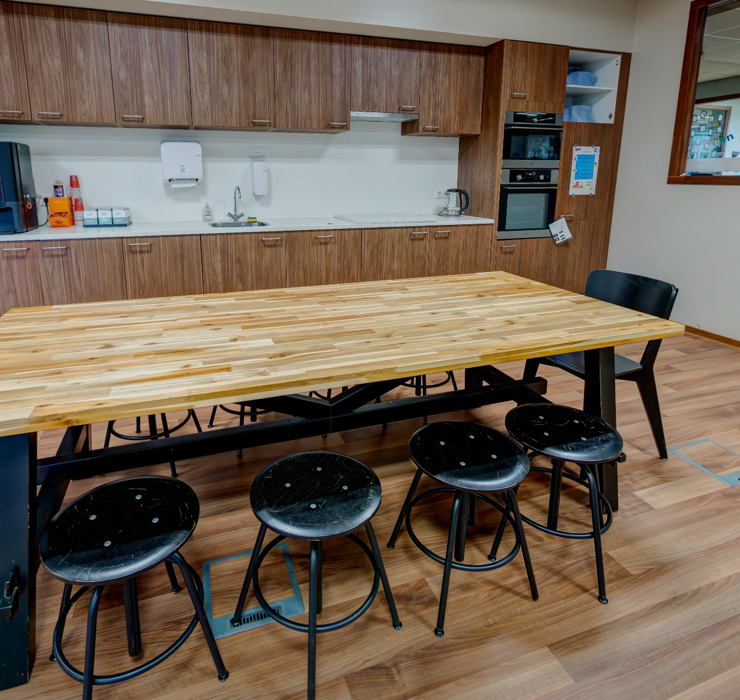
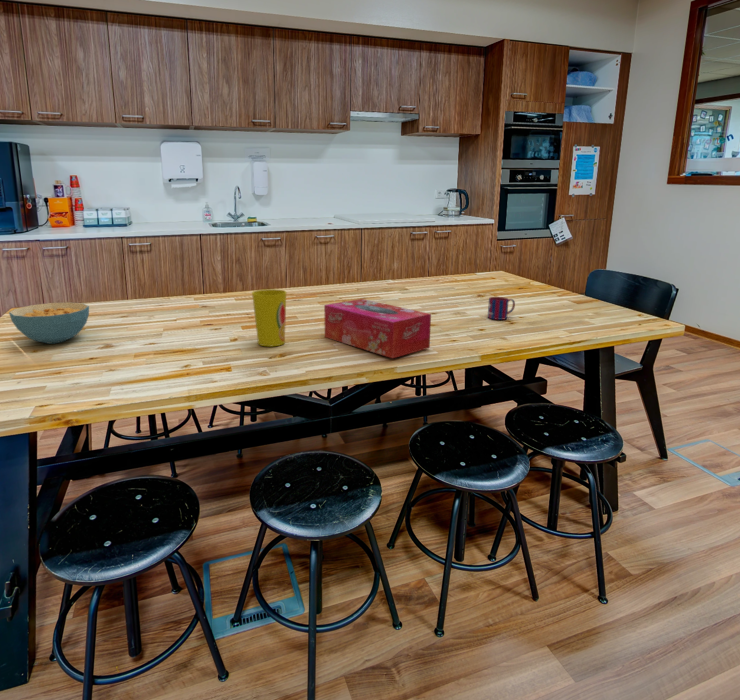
+ mug (502, 307)
+ cereal bowl (52, 325)
+ tissue box (375, 325)
+ cup (270, 317)
